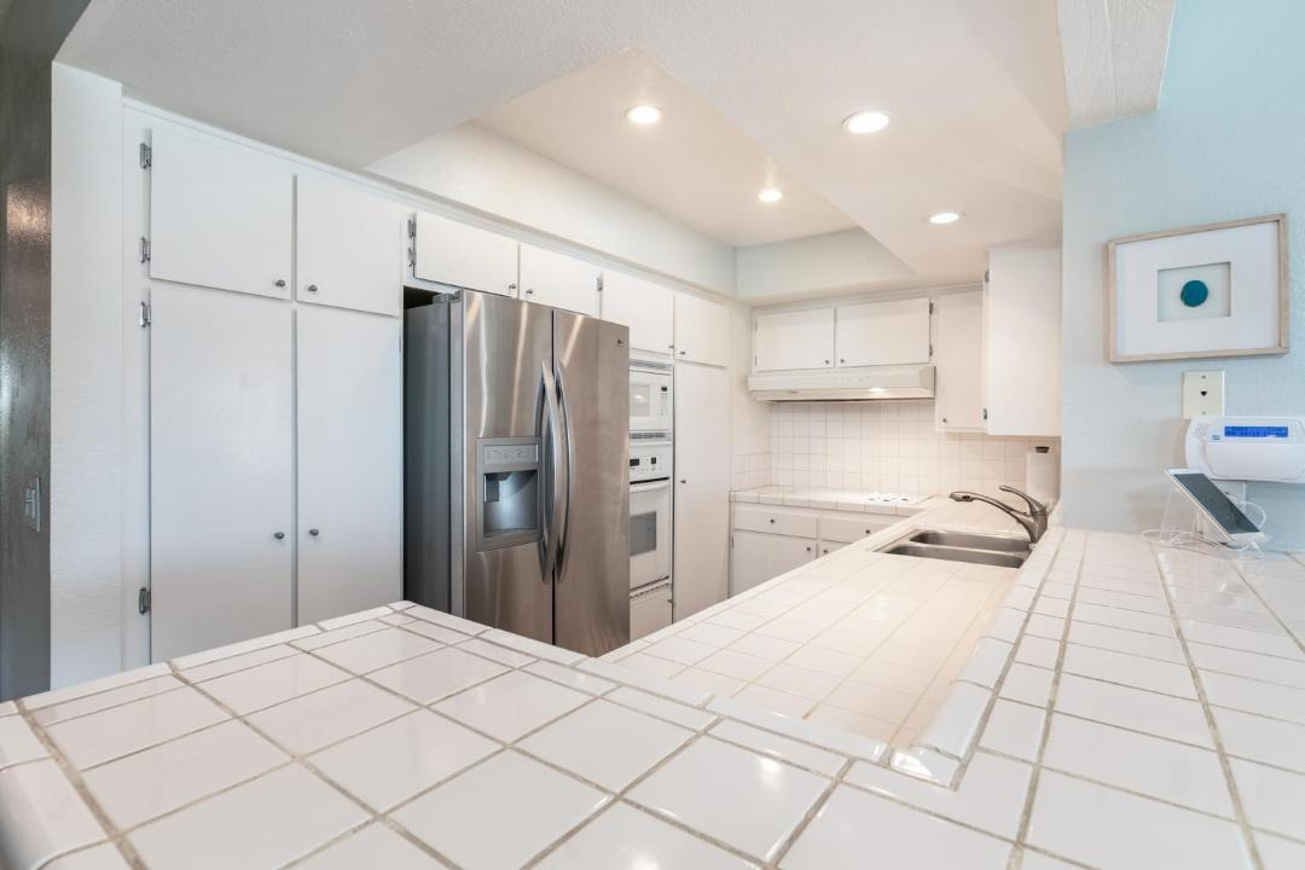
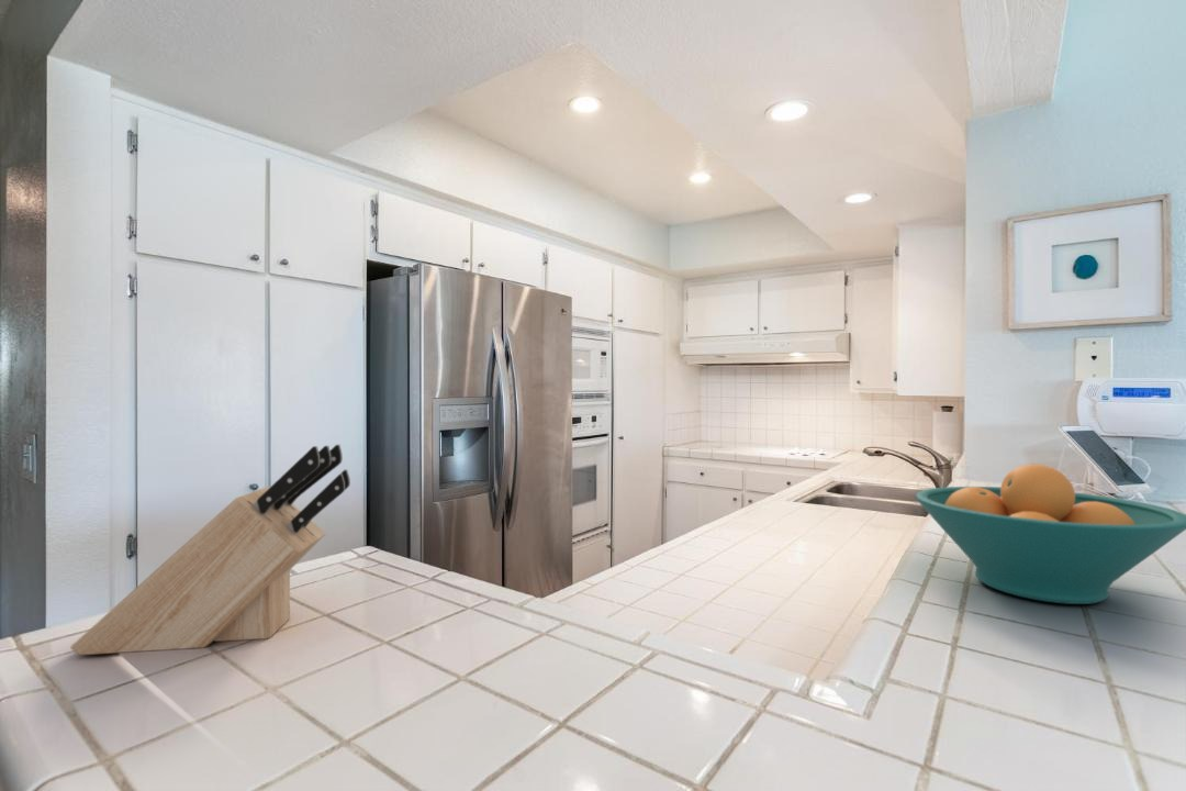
+ knife block (227, 538)
+ fruit bowl (1038, 525)
